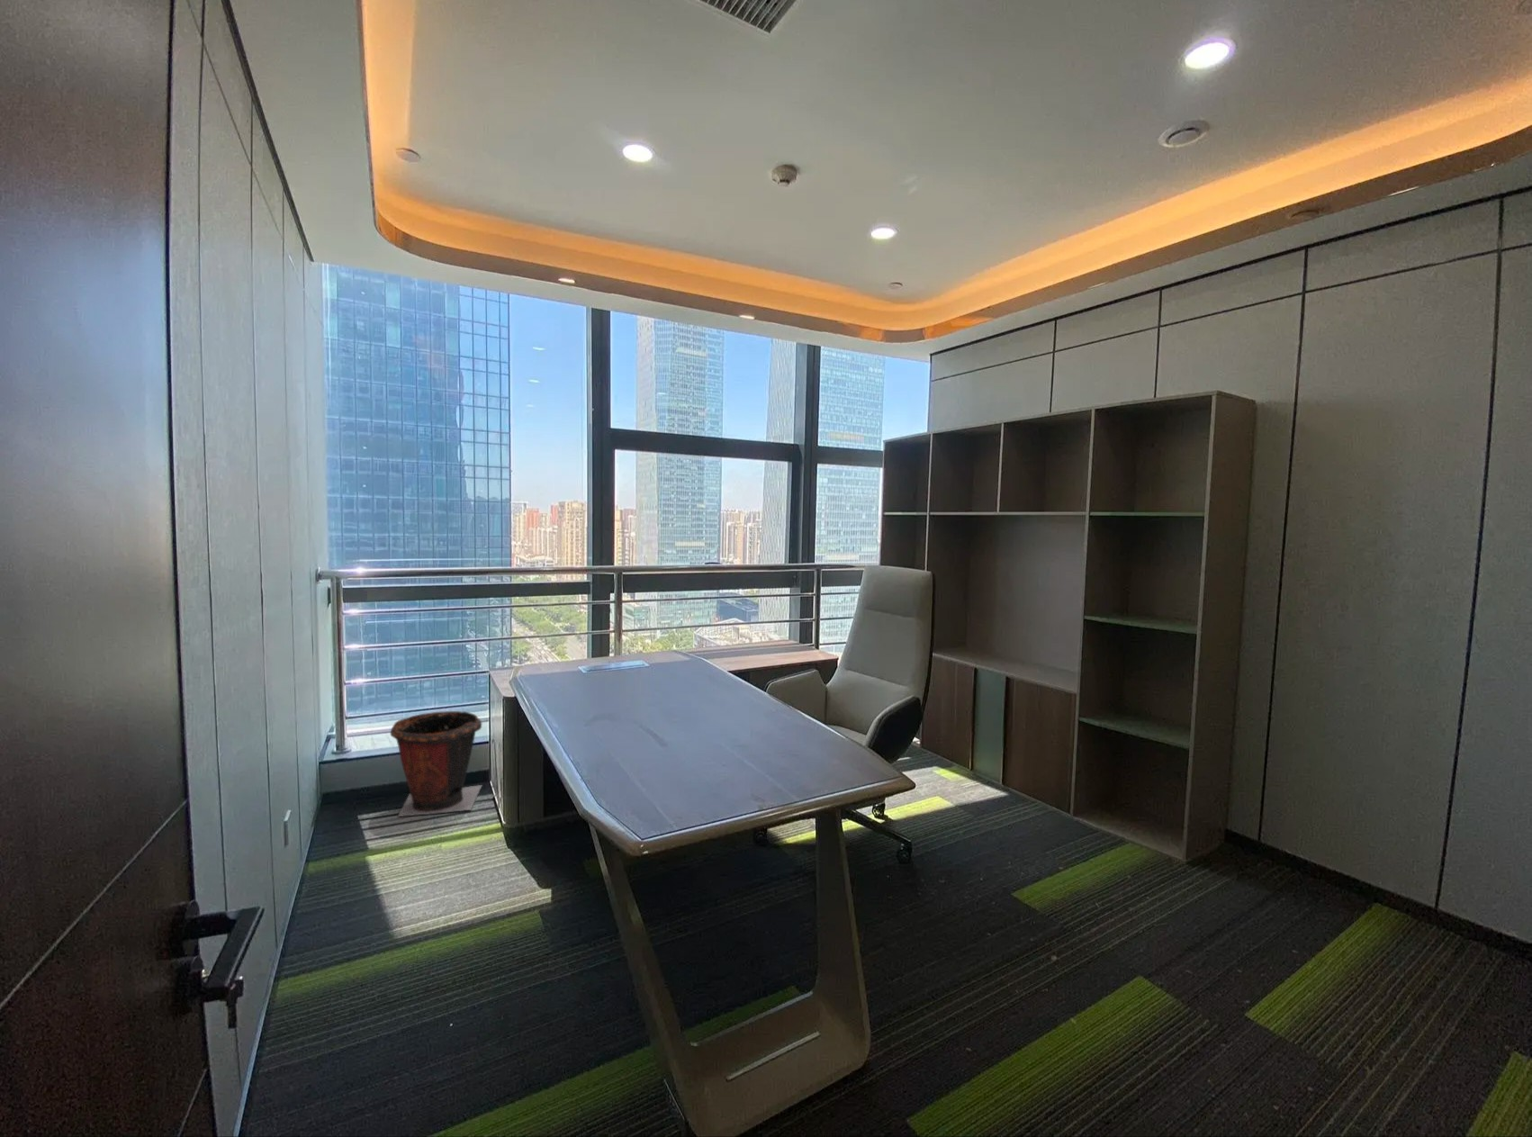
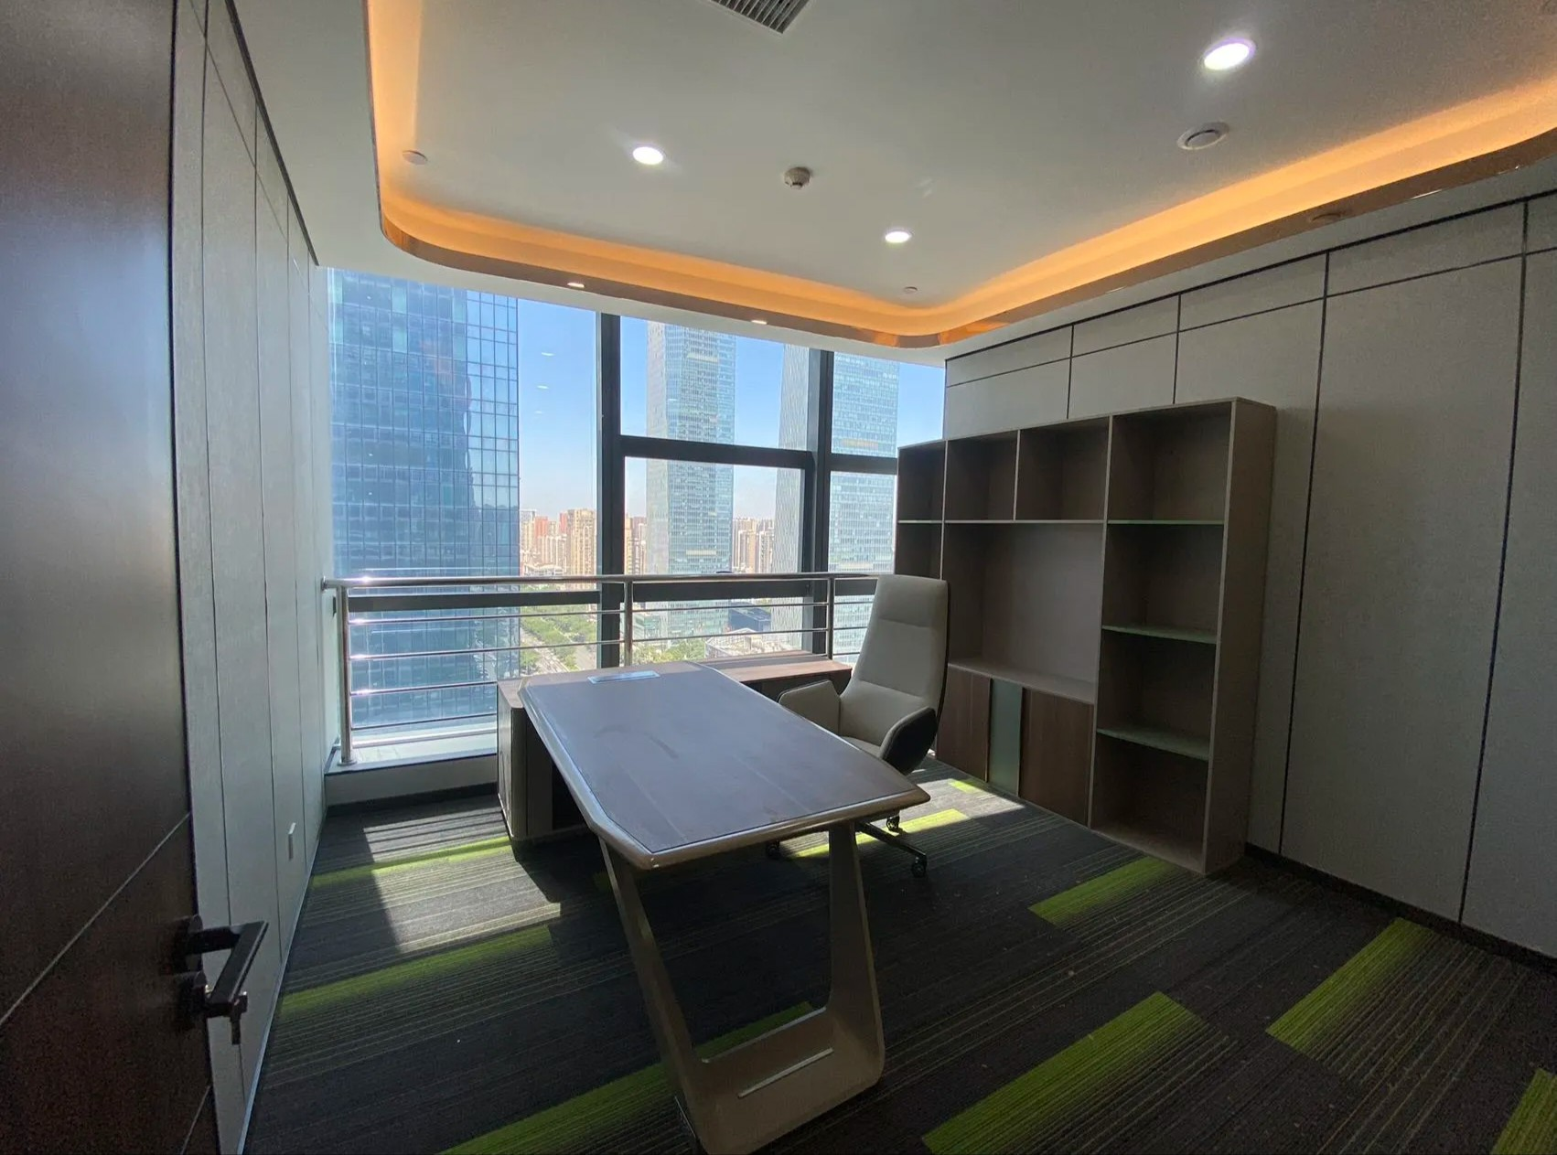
- waste bin (438, 758)
